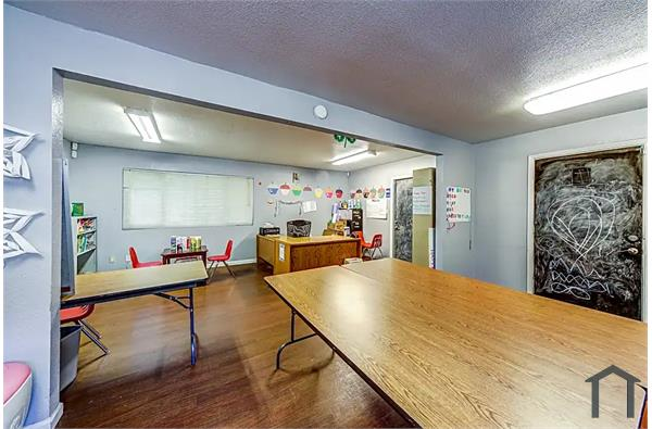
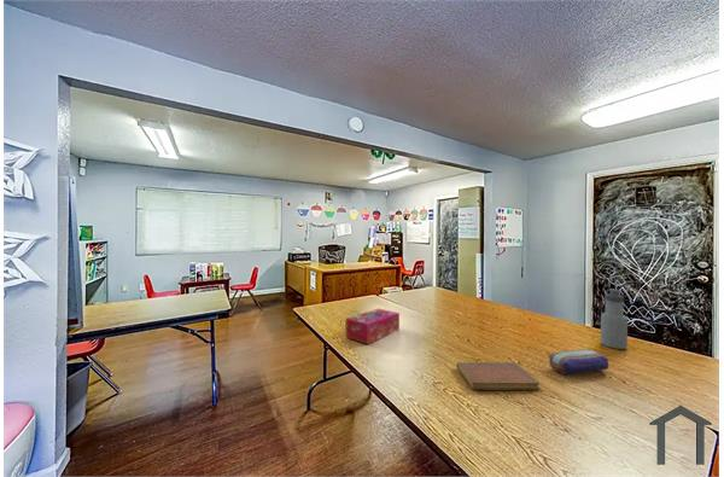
+ water bottle (613, 316)
+ tissue box (373, 324)
+ notebook (495, 374)
+ pencil case (578, 361)
